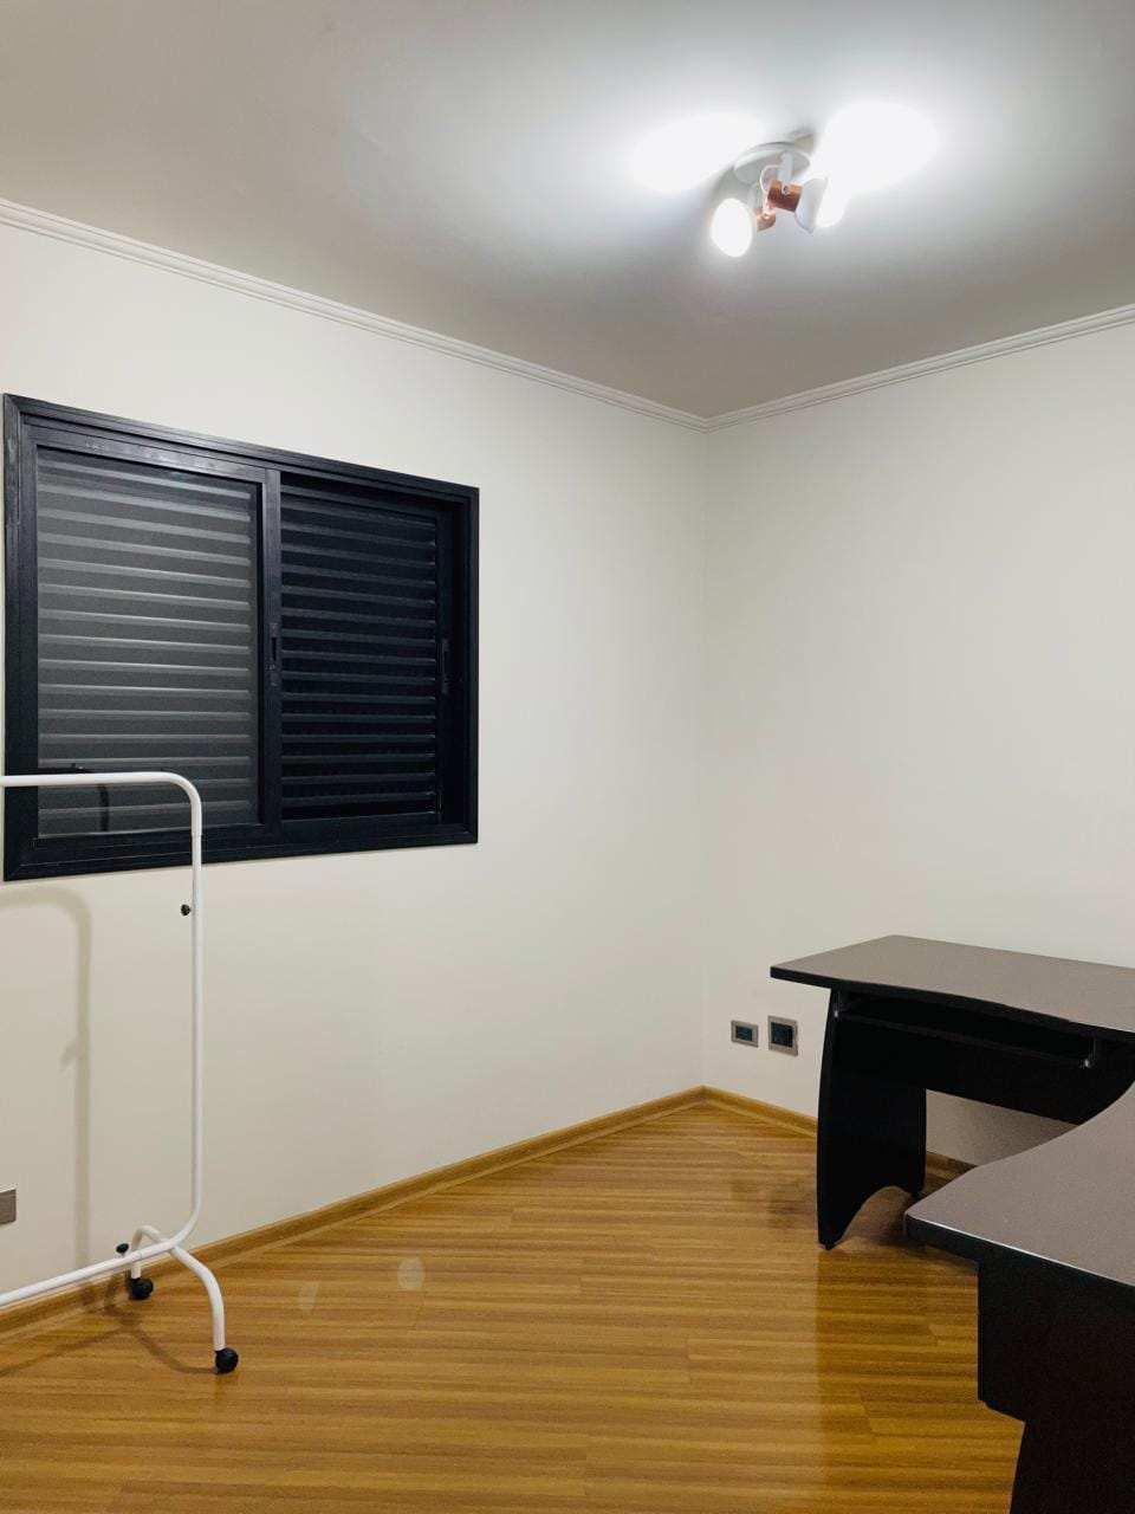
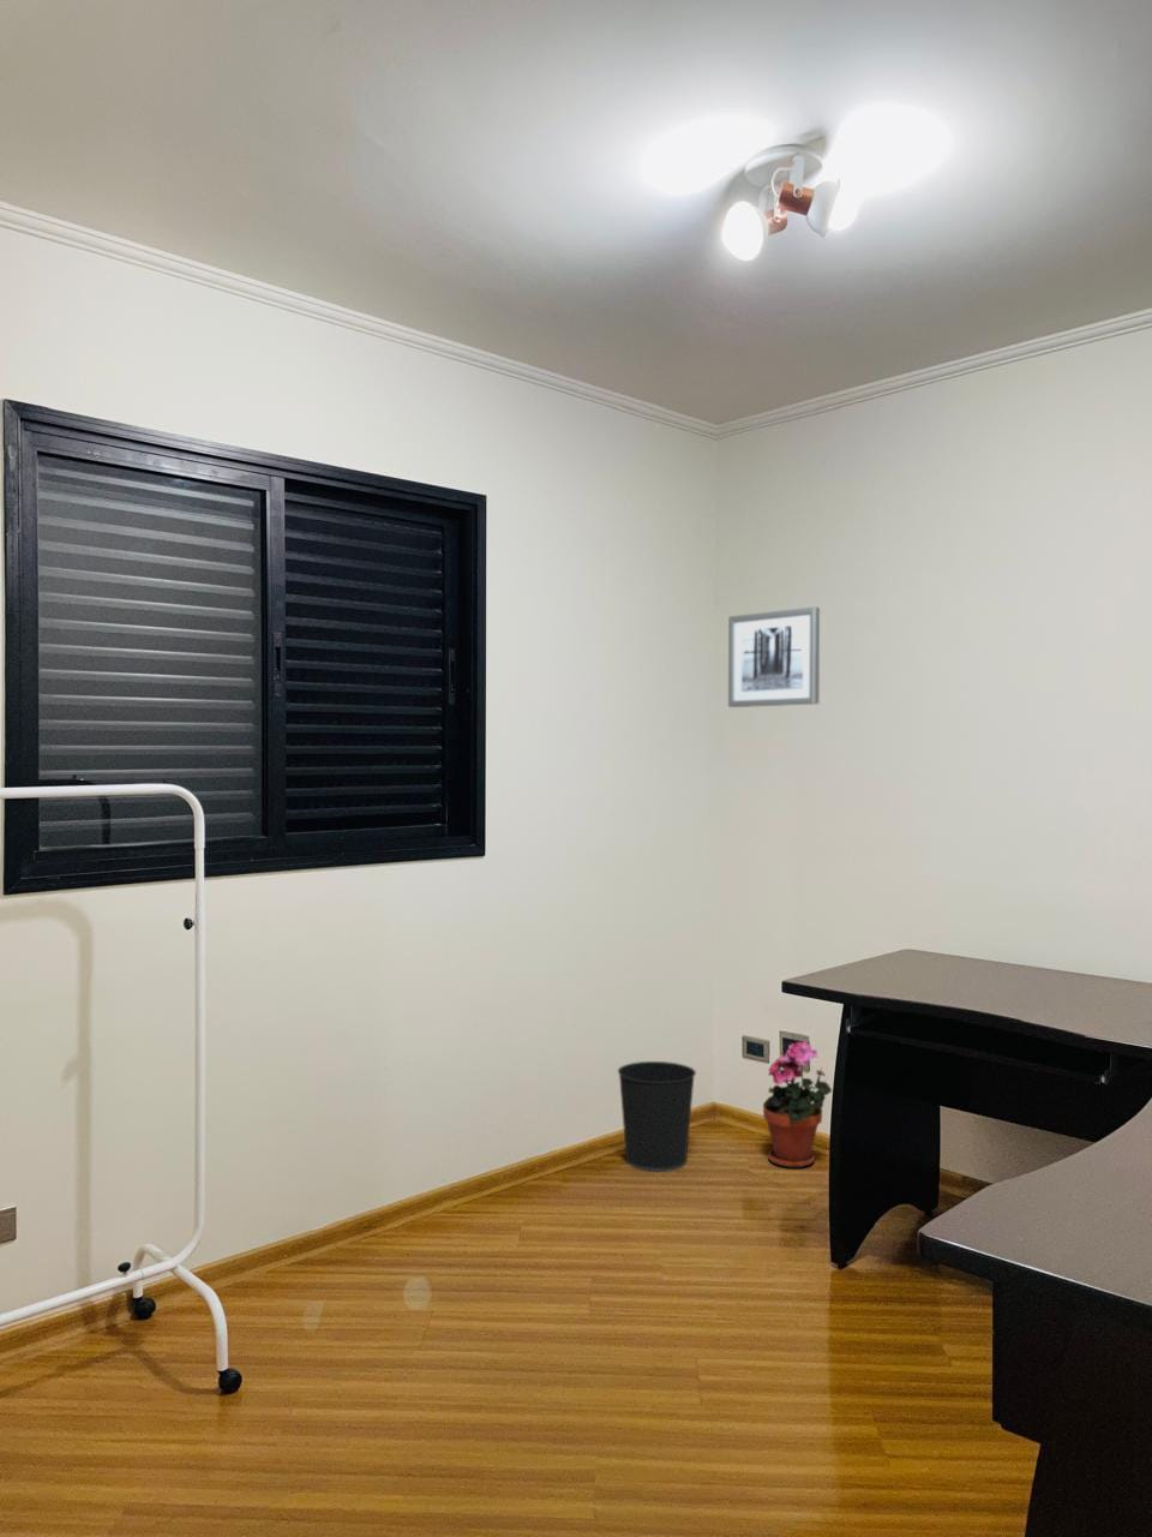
+ potted plant (793, 1100)
+ wastebasket (656, 1116)
+ wall art (772, 658)
